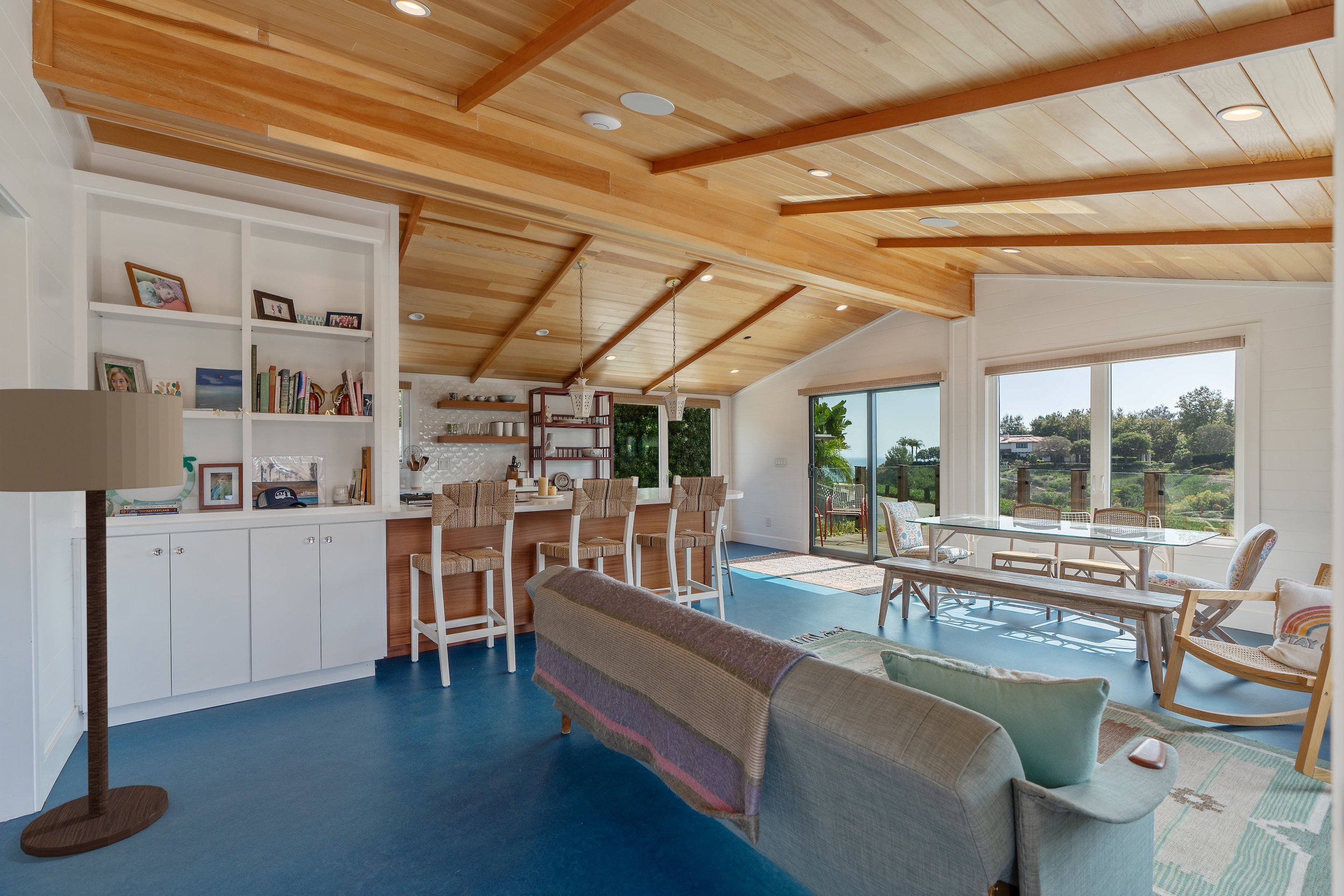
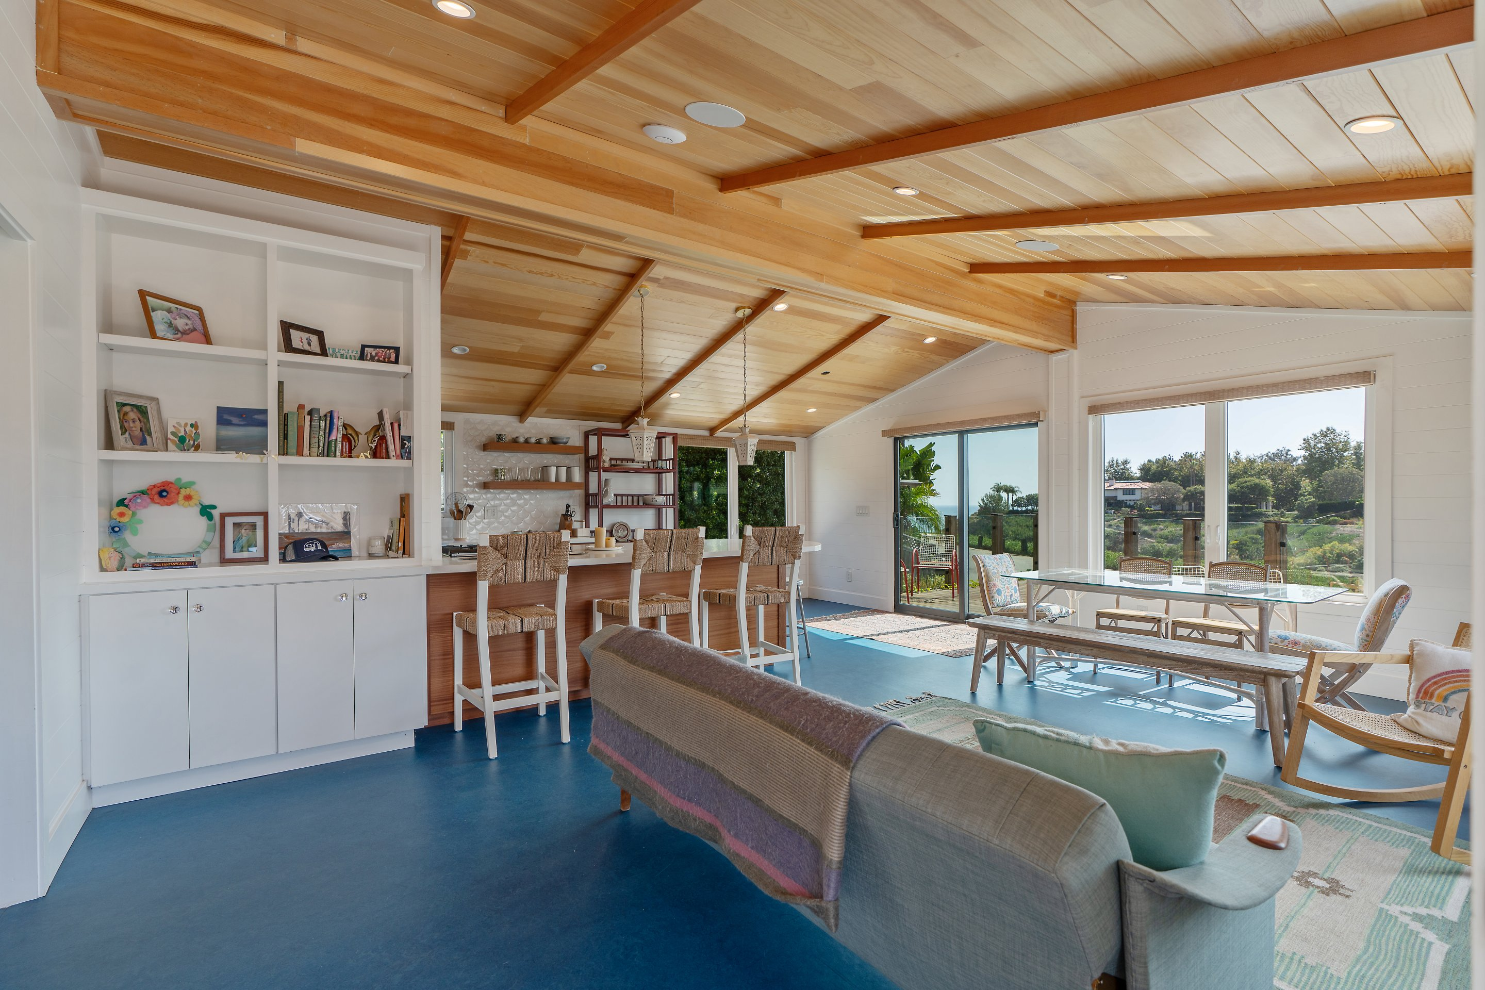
- floor lamp (97, 609)
